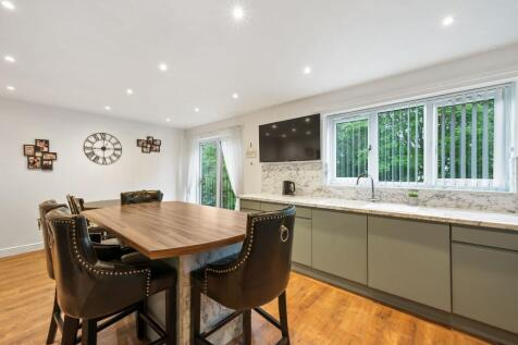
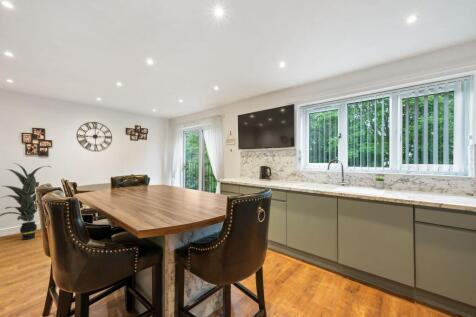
+ indoor plant (24, 200)
